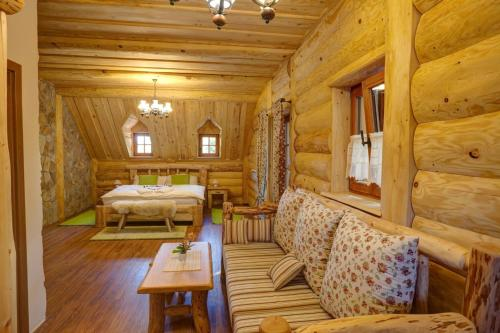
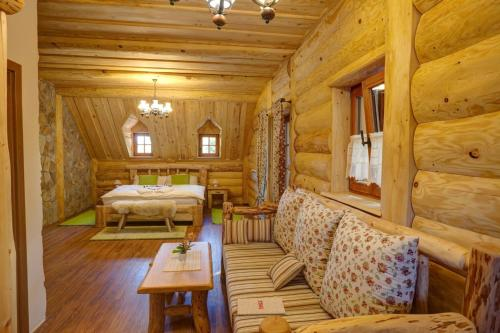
+ magazine (260, 305)
